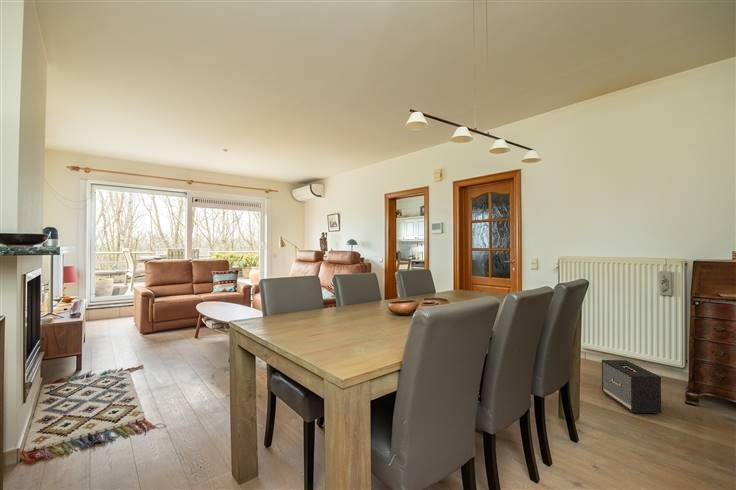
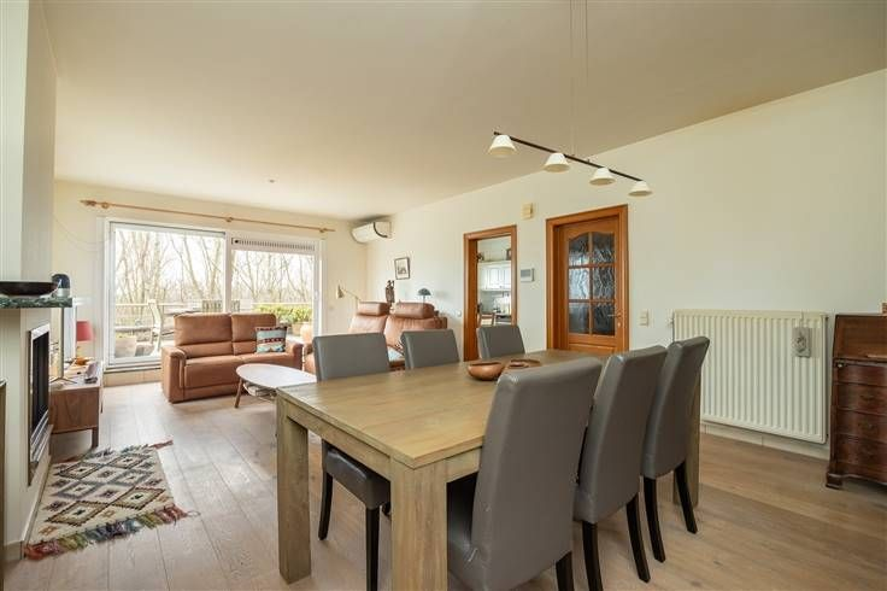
- speaker (629, 385)
